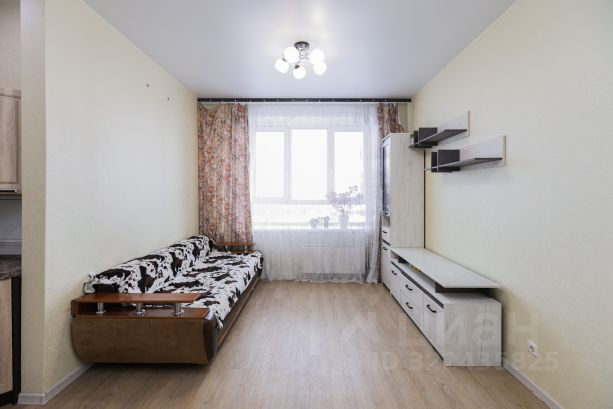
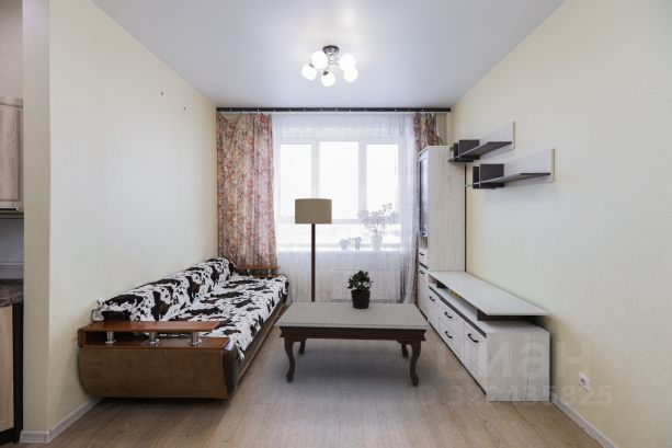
+ potted plant (360, 288)
+ floor lamp (312, 255)
+ coffee table (352, 338)
